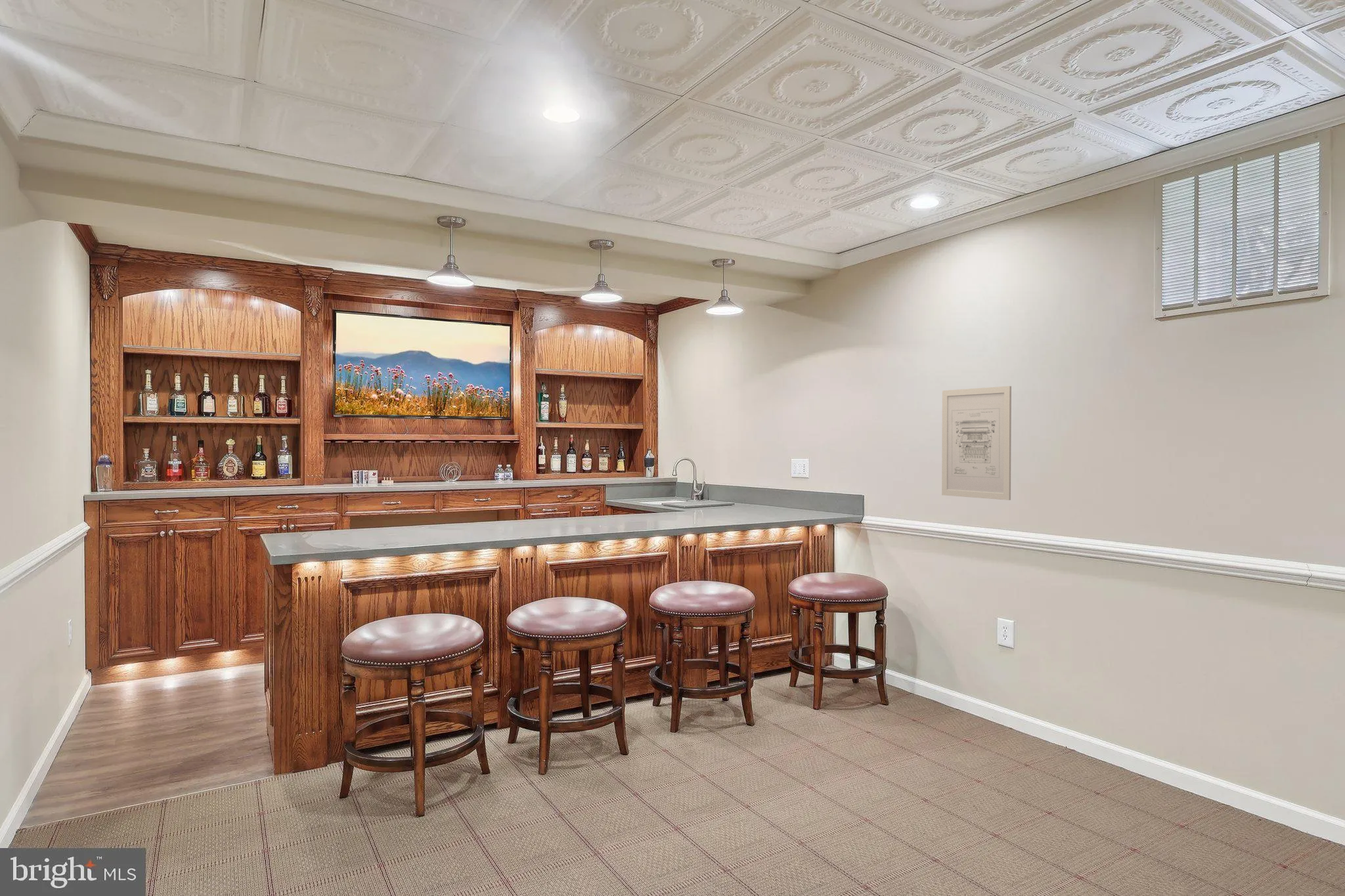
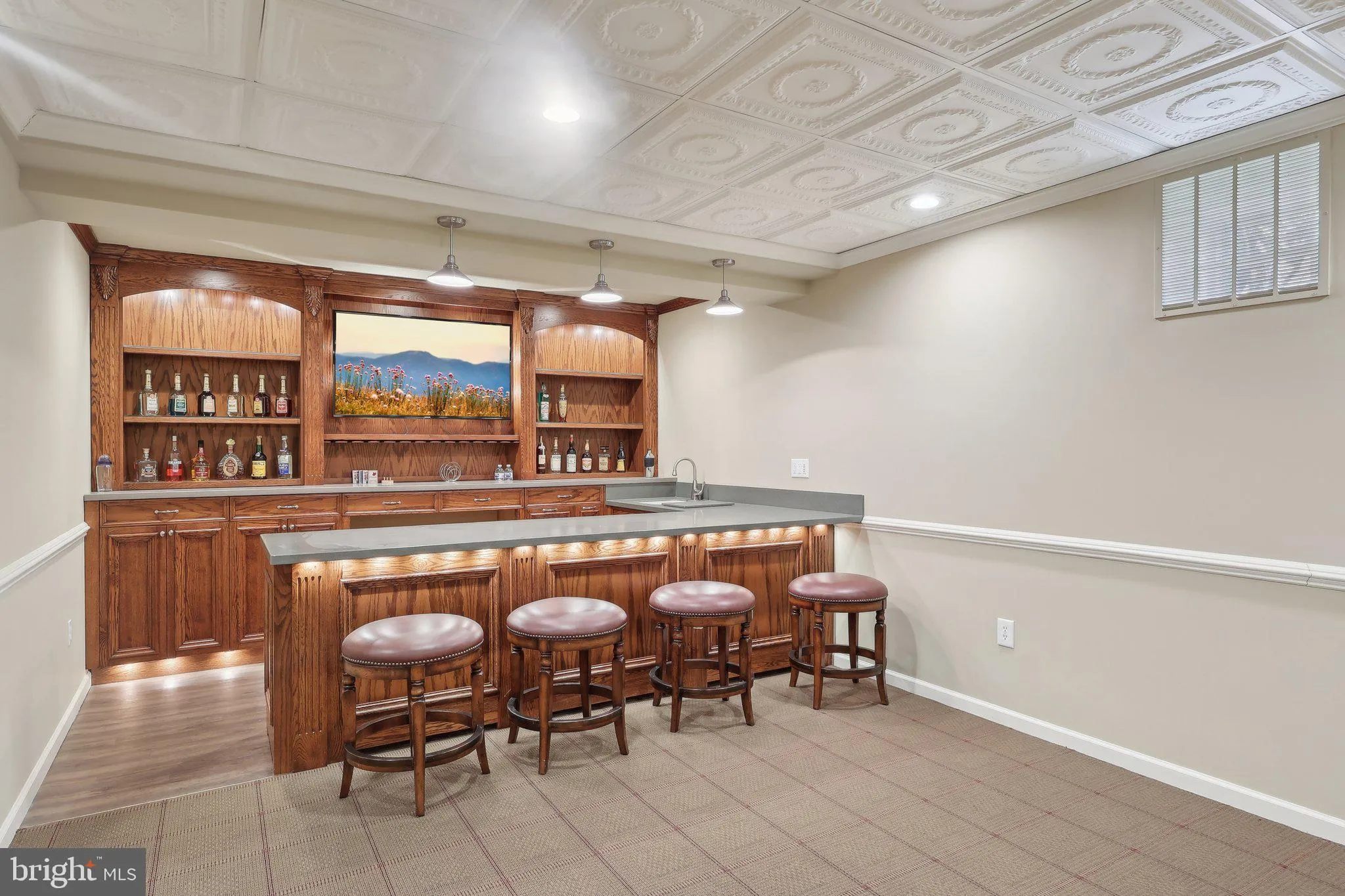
- wall art (975, 442)
